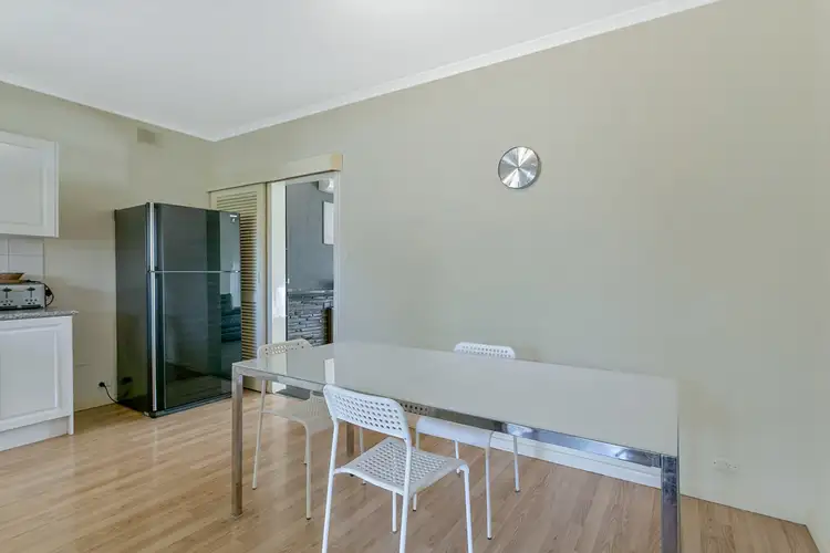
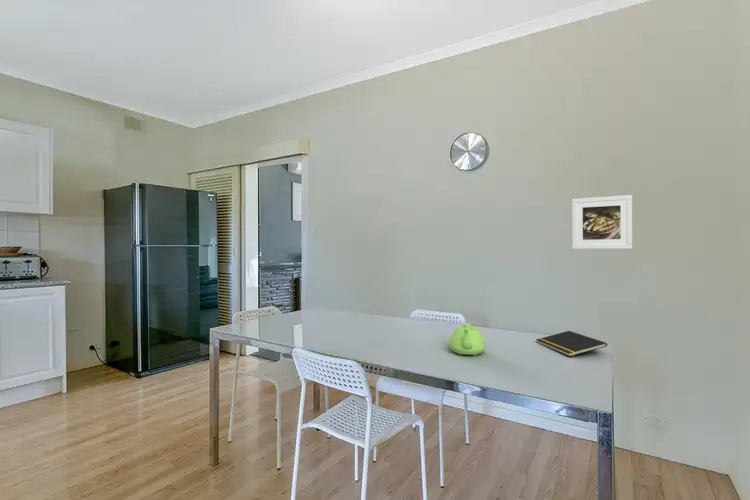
+ notepad (569, 342)
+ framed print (601, 223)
+ teapot (467, 338)
